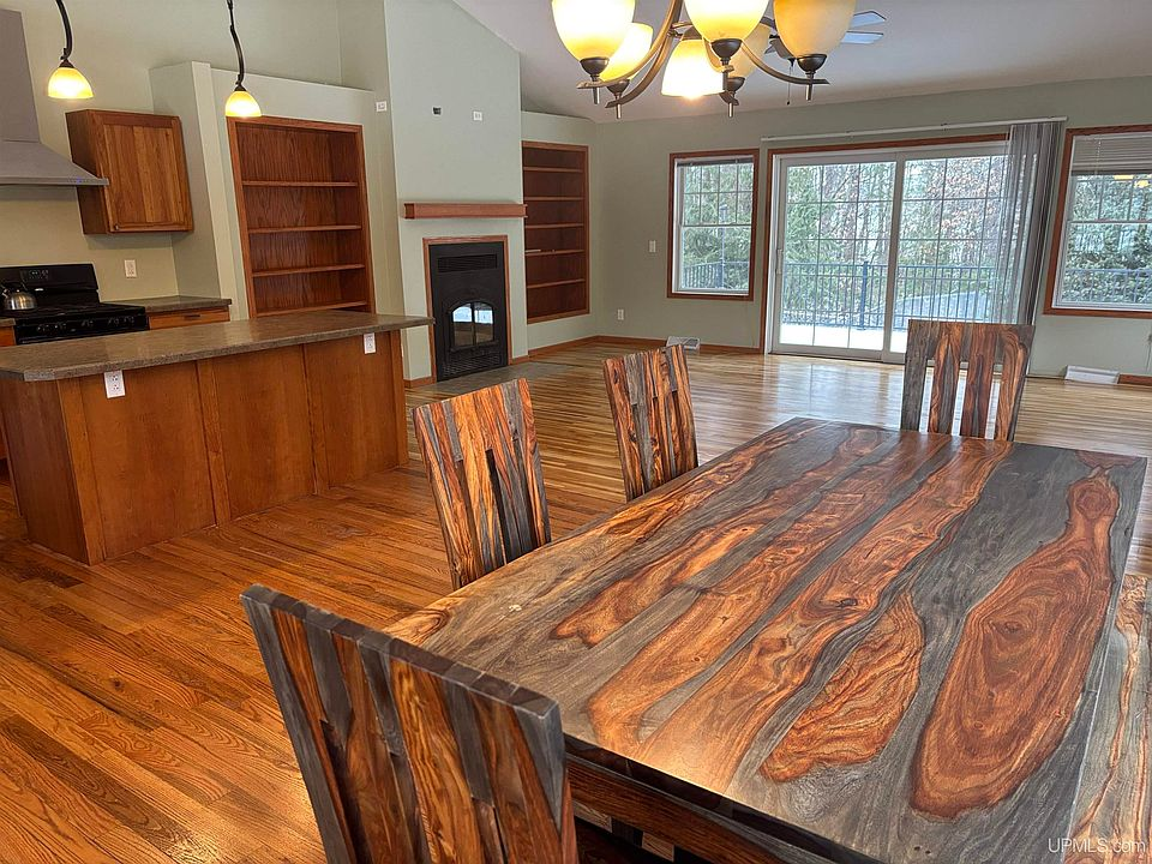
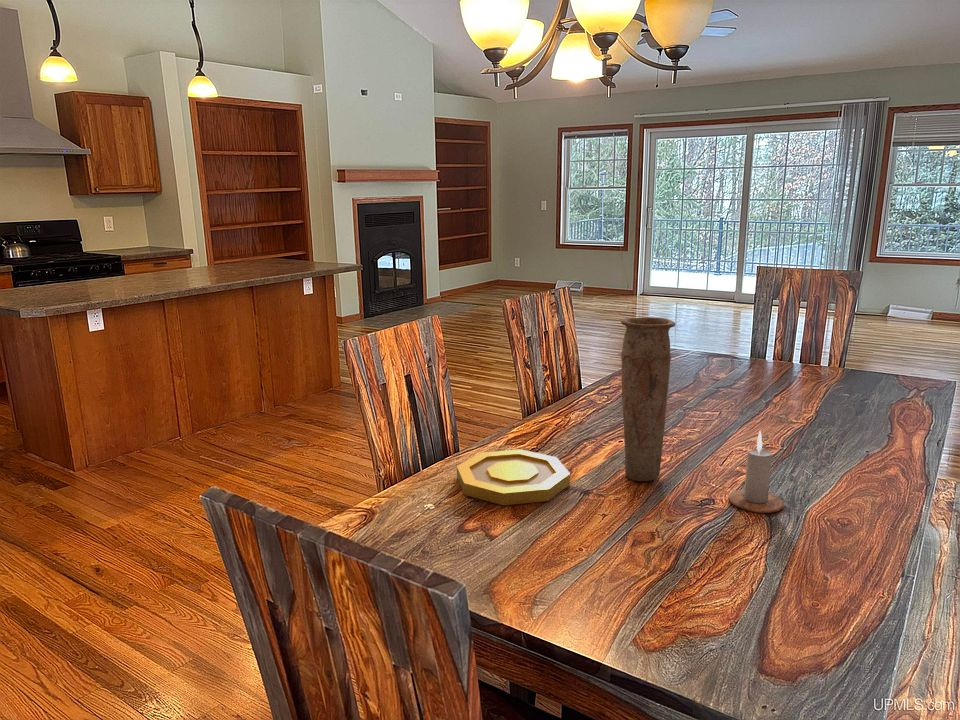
+ vase (644, 400)
+ candle (758, 466)
+ bowl (512, 475)
